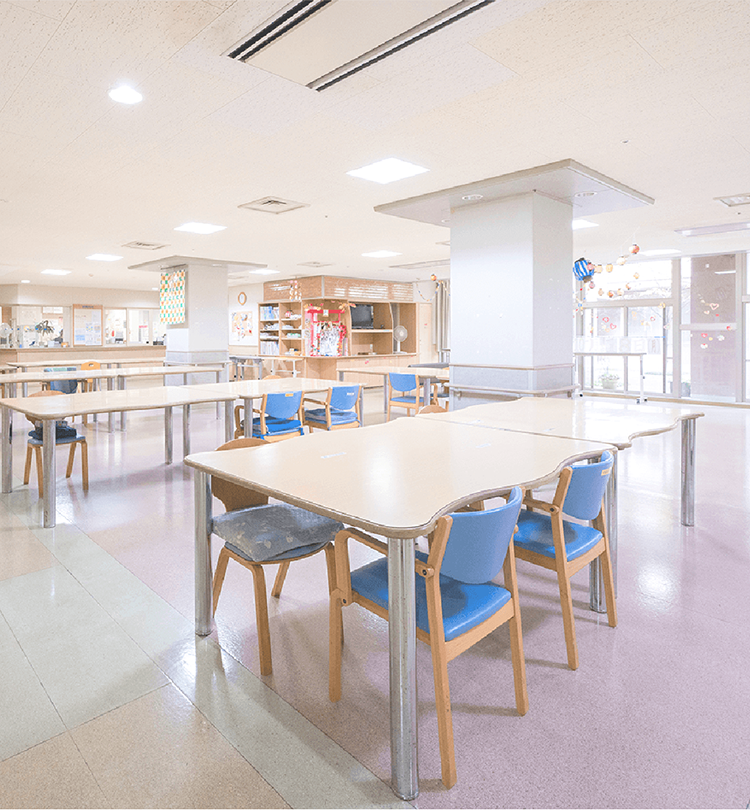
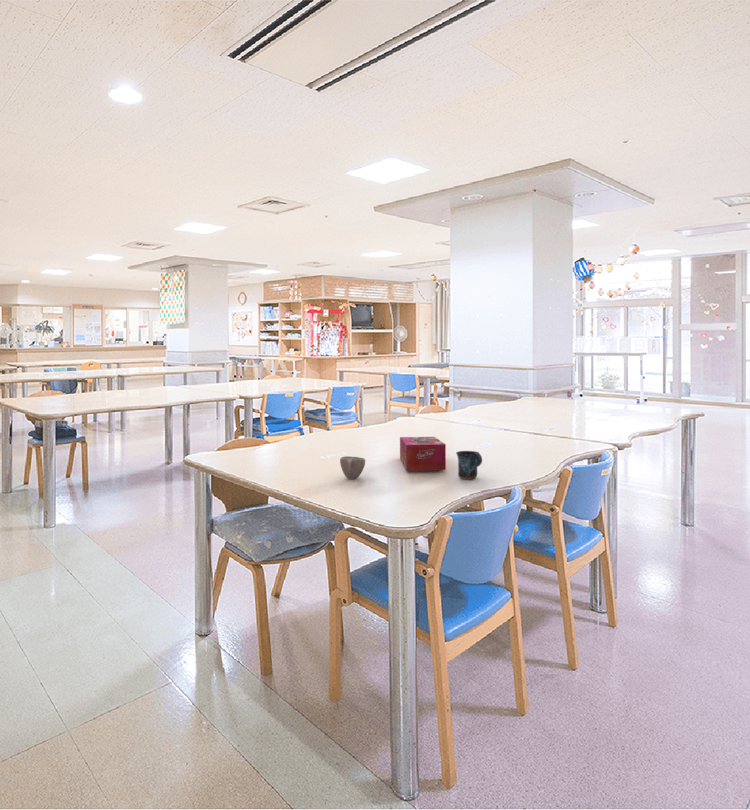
+ mug (468, 465)
+ tissue box (421, 452)
+ cup (352, 468)
